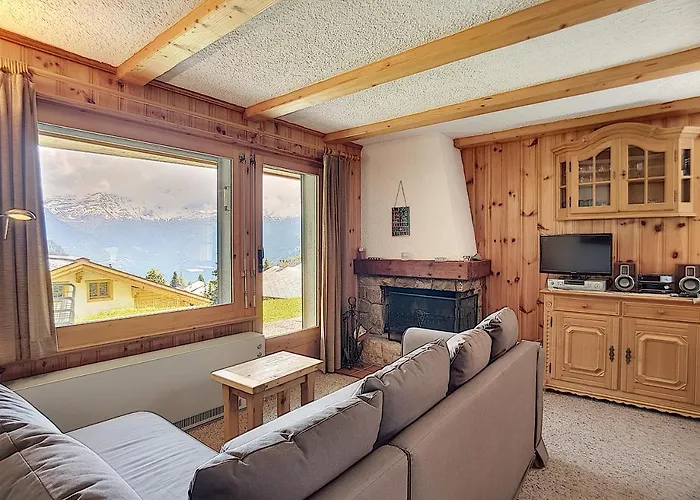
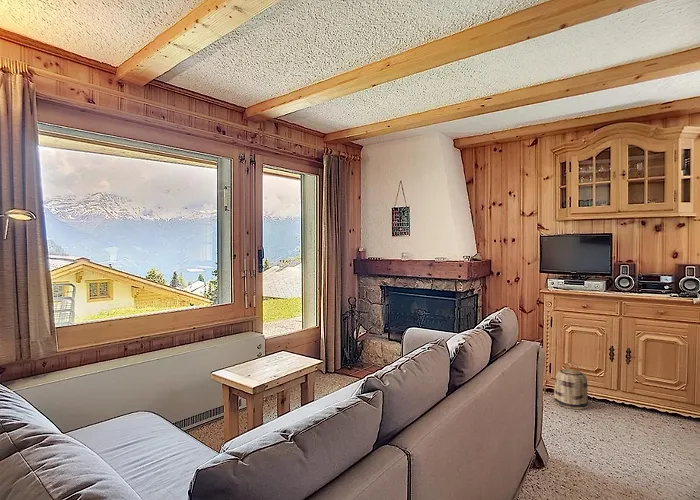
+ basket (571, 382)
